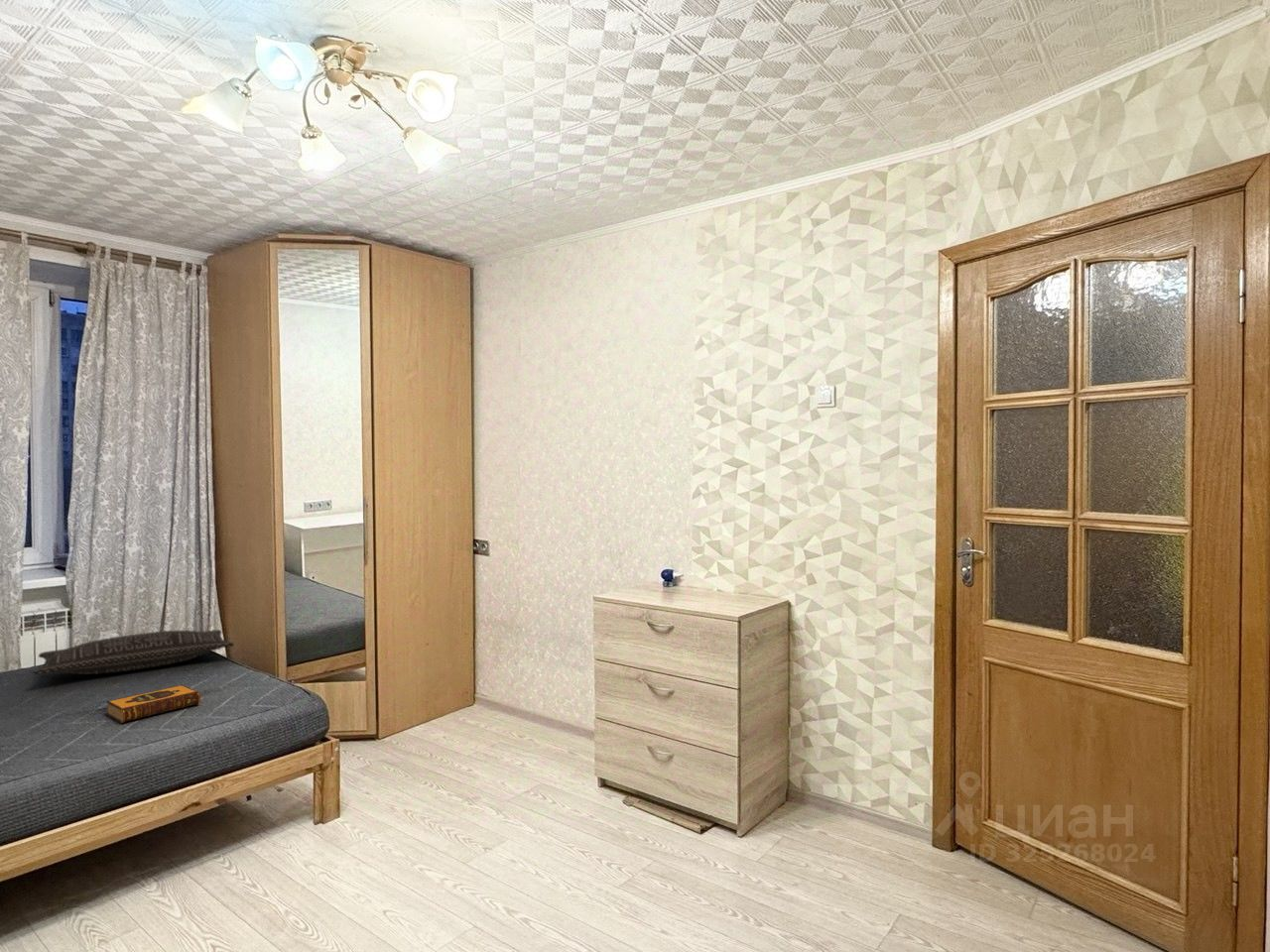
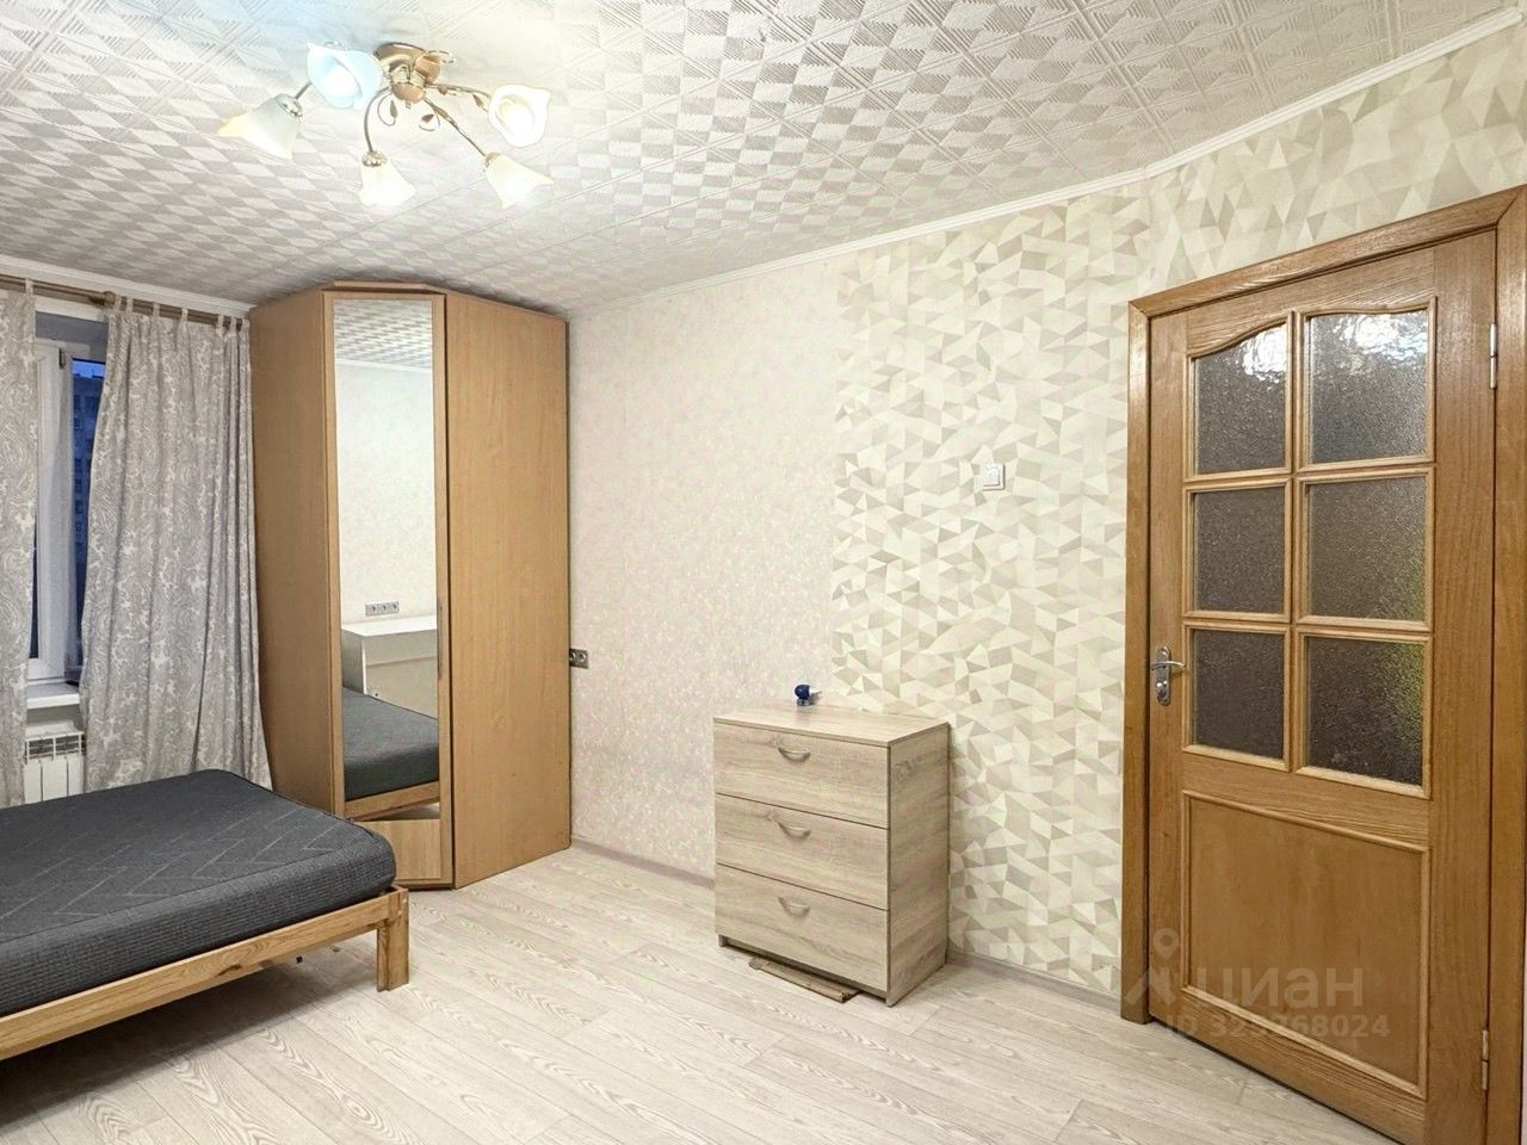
- pillow (138, 651)
- hardback book (154, 702)
